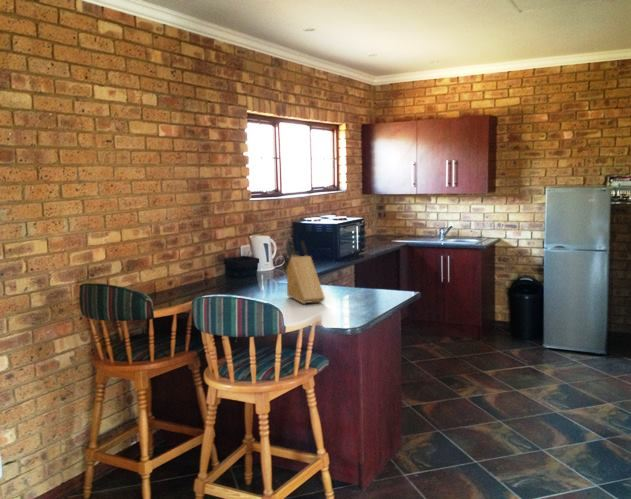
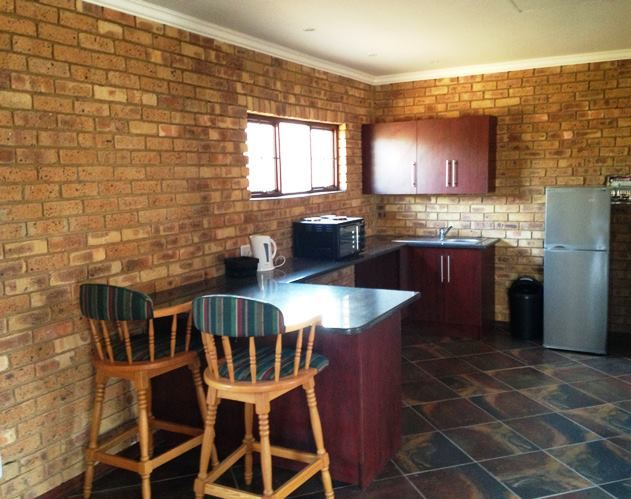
- knife block (301, 268)
